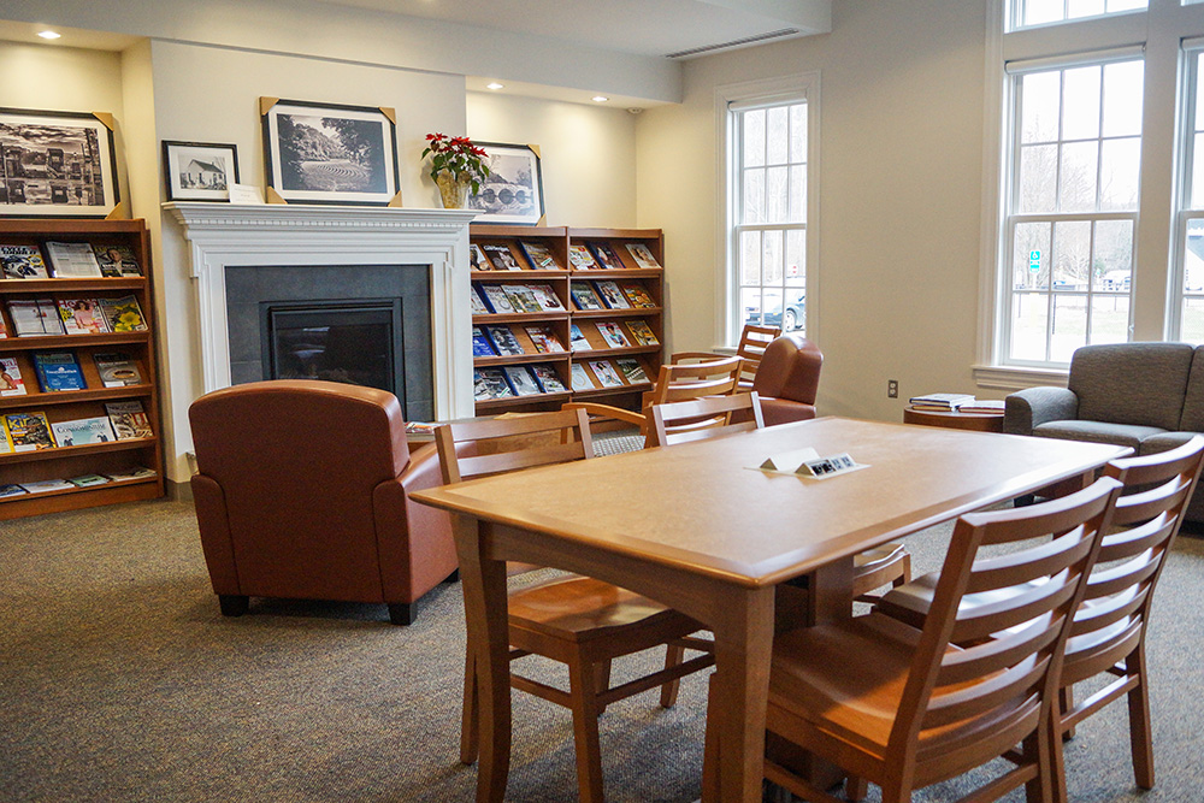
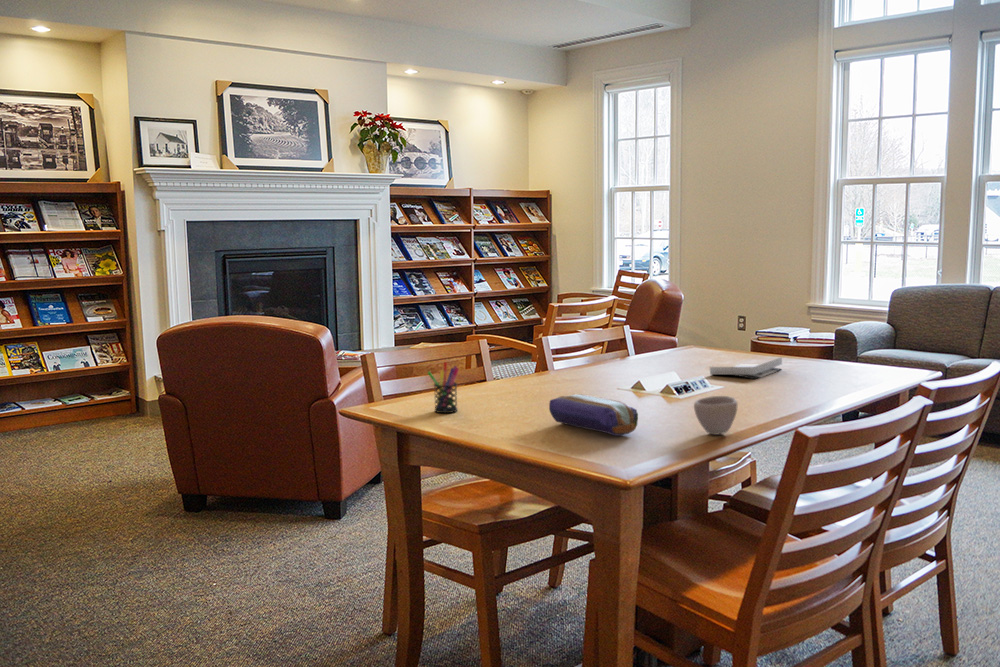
+ book (746, 365)
+ cup (718, 415)
+ pencil case (592, 413)
+ pen holder (443, 387)
